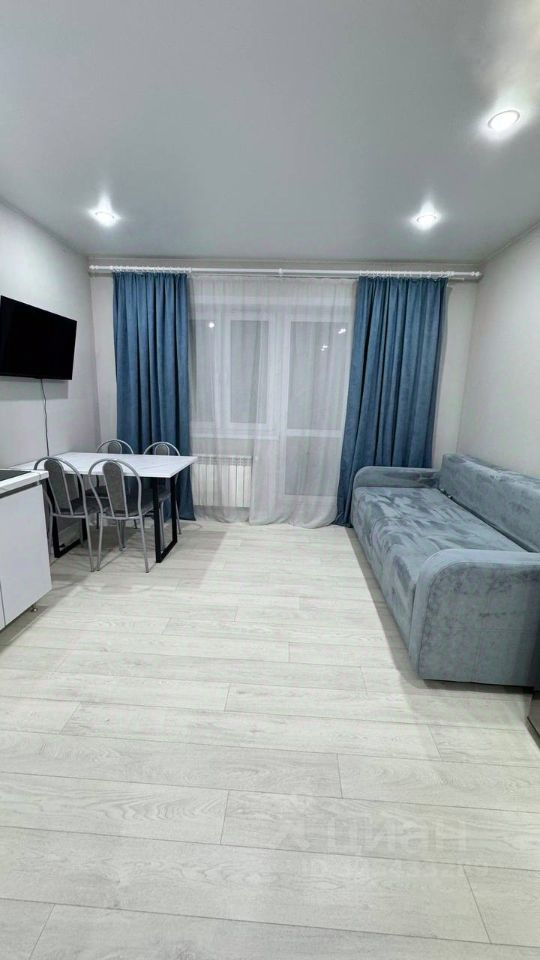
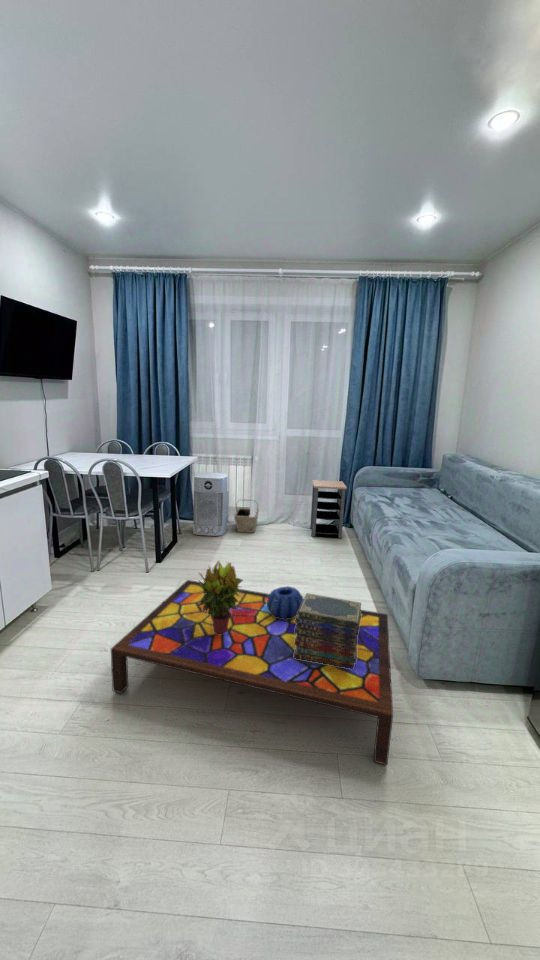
+ side table (327, 508)
+ basket (246, 514)
+ decorative bowl (285, 601)
+ coffee table (262, 649)
+ potted plant (222, 596)
+ book stack (328, 628)
+ air purifier (210, 502)
